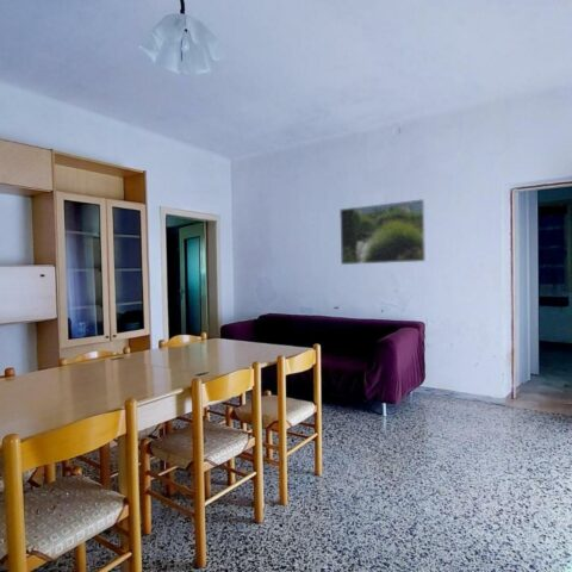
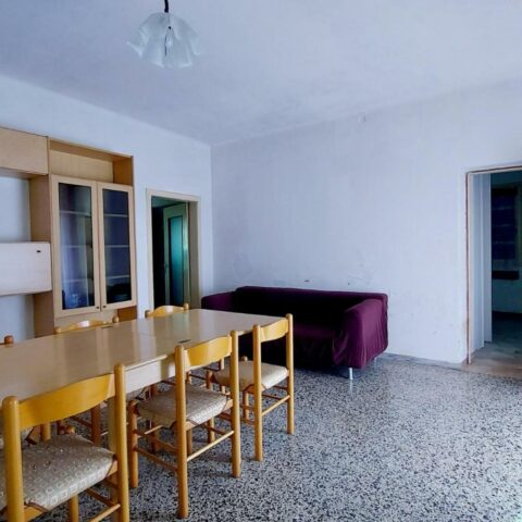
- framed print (380, 234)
